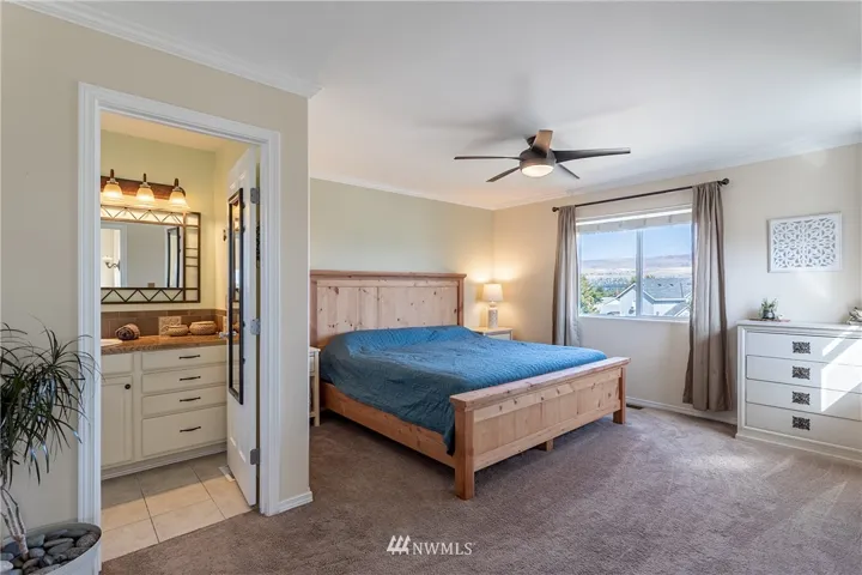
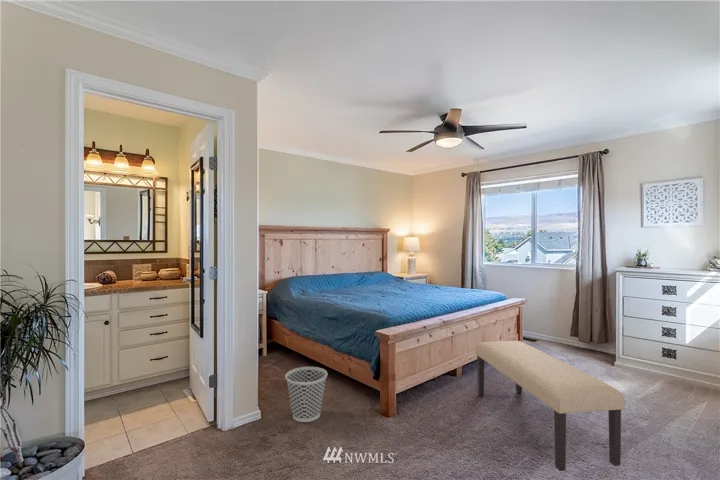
+ wastebasket (306, 394)
+ bench (535, 390)
